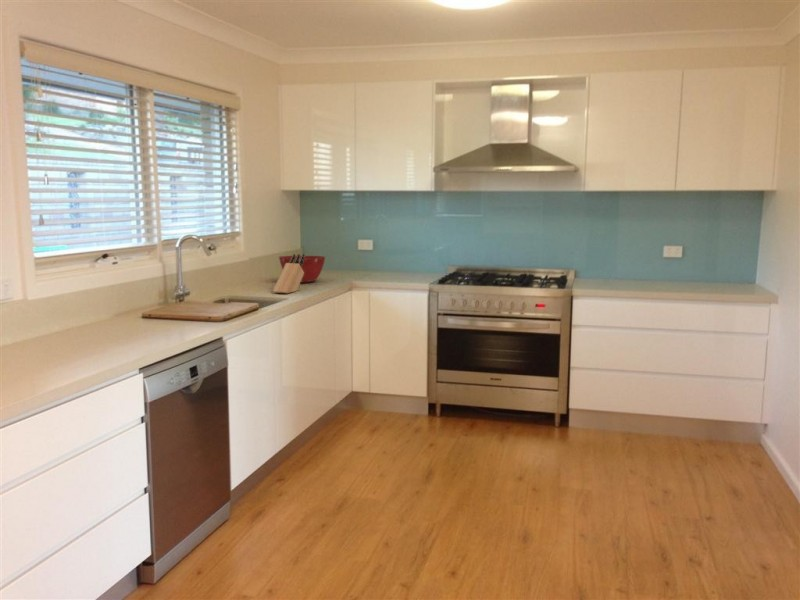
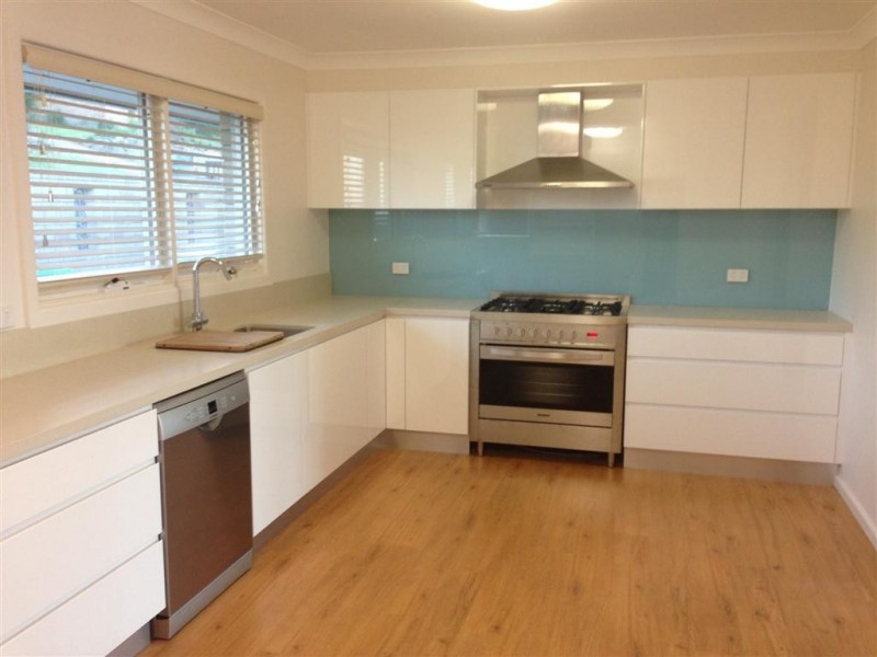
- mixing bowl (302, 269)
- knife block (290, 272)
